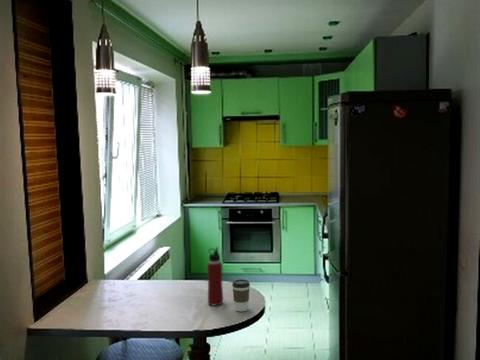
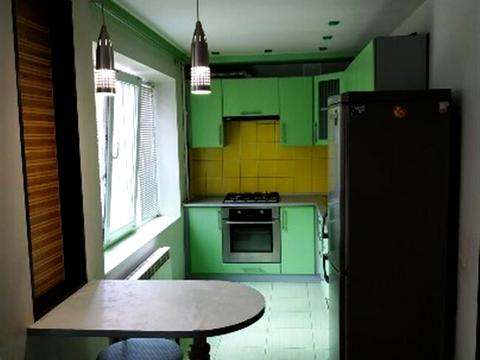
- coffee cup (241, 295)
- water bottle (214, 275)
